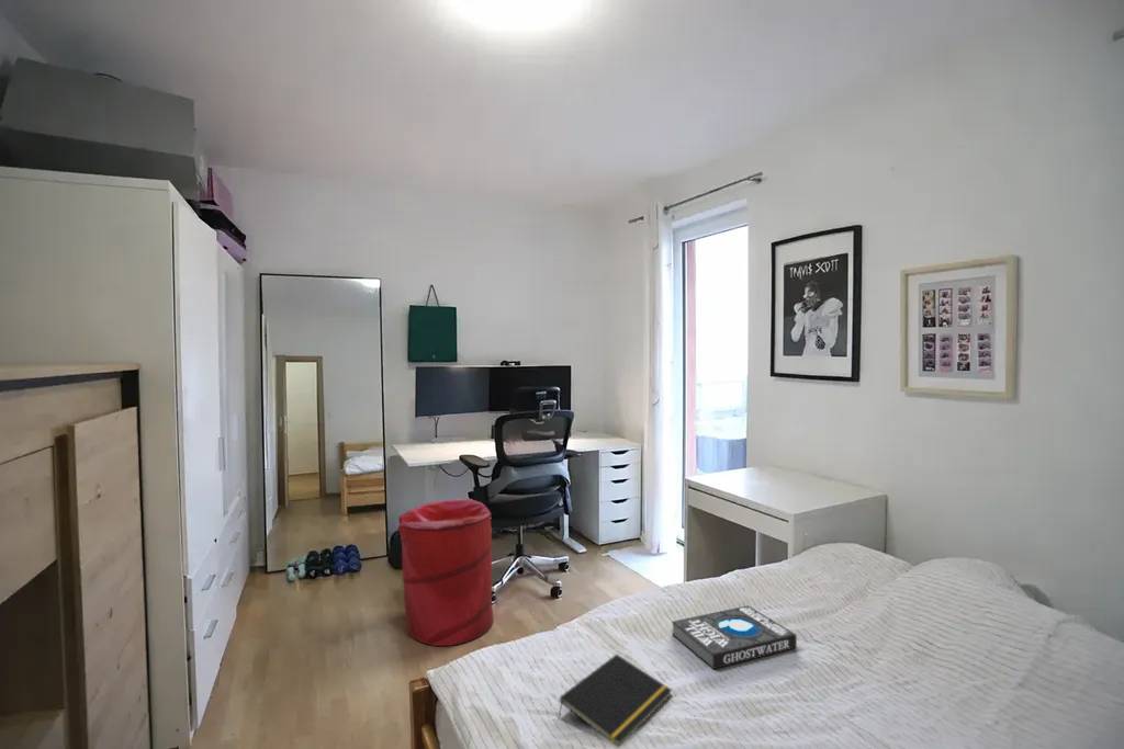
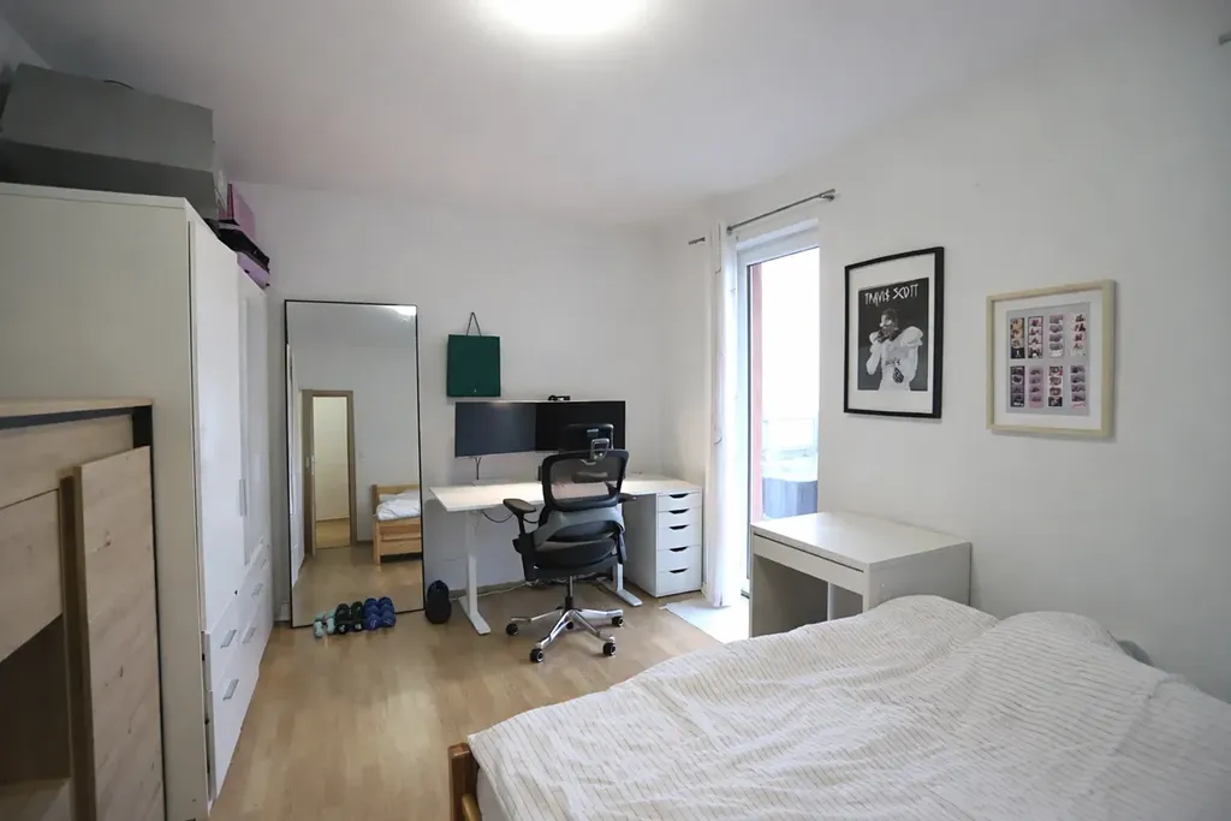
- notepad (617, 695)
- laundry hamper (446, 566)
- book (732, 634)
